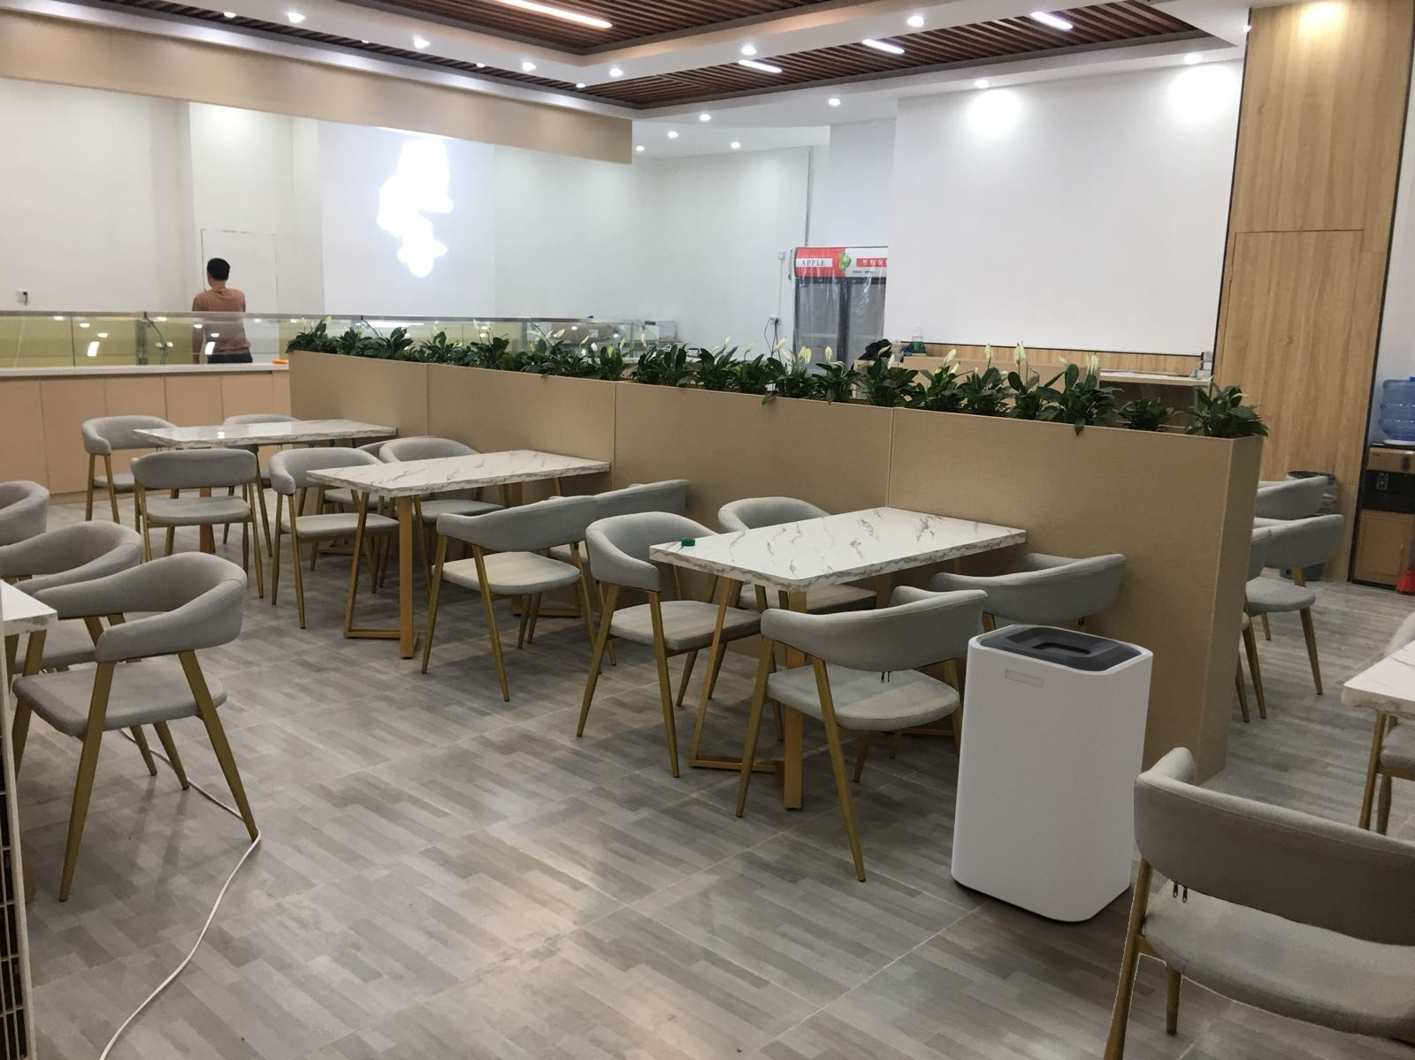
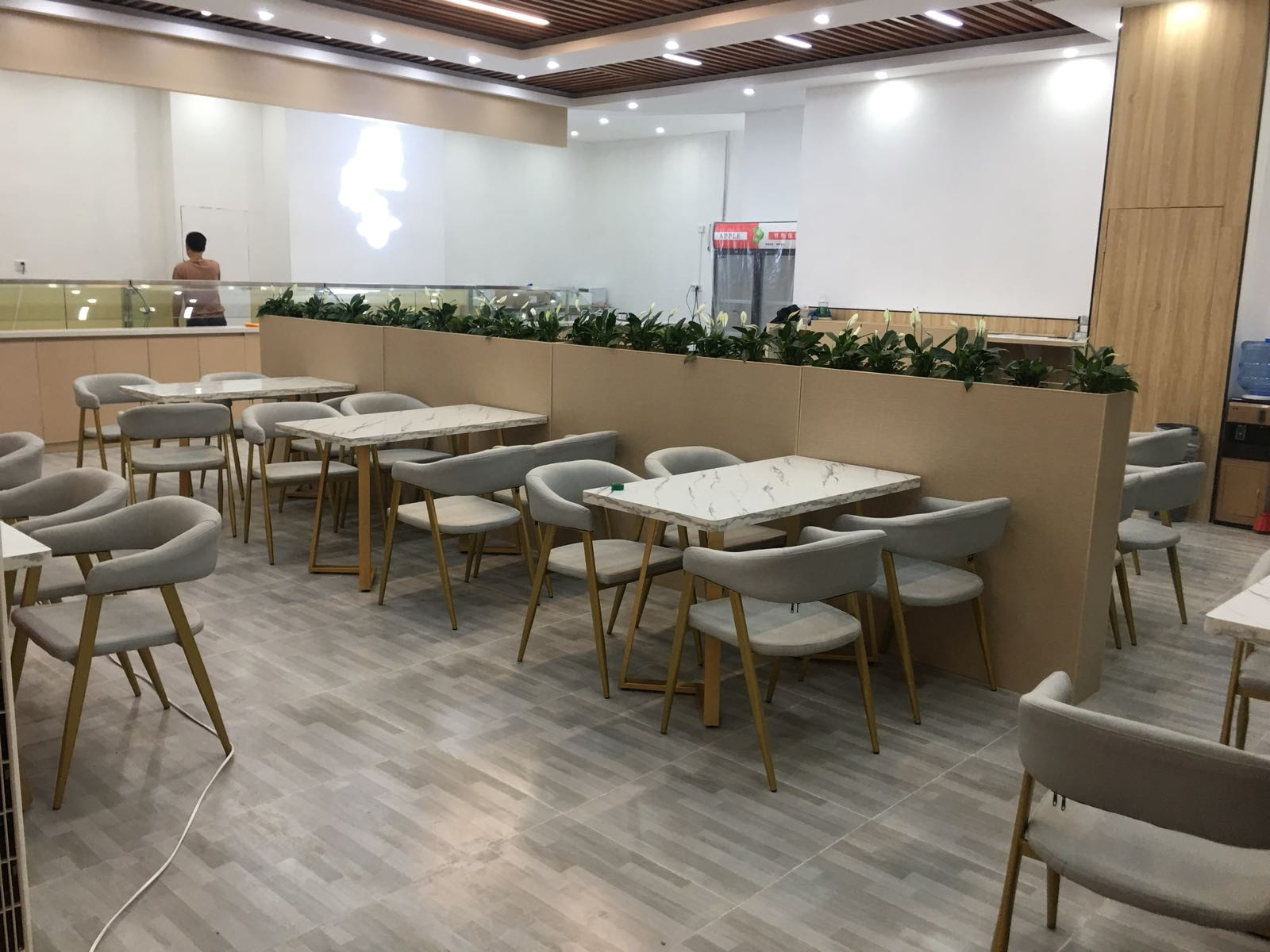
- trash can (1050, 763)
